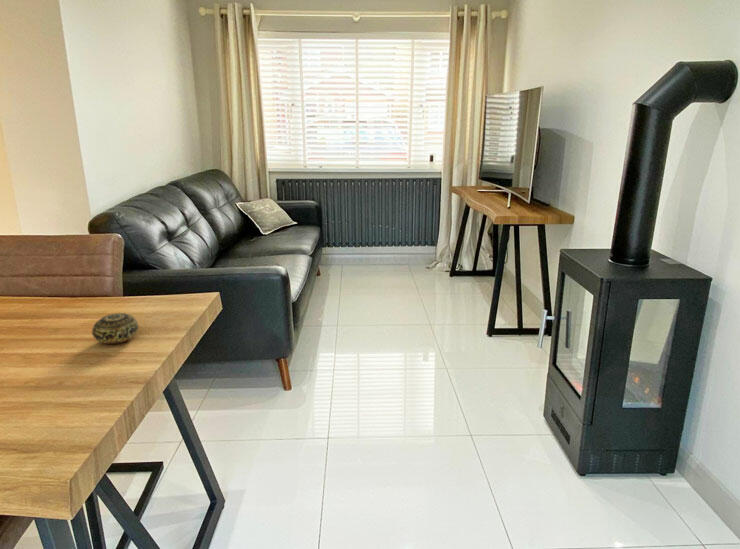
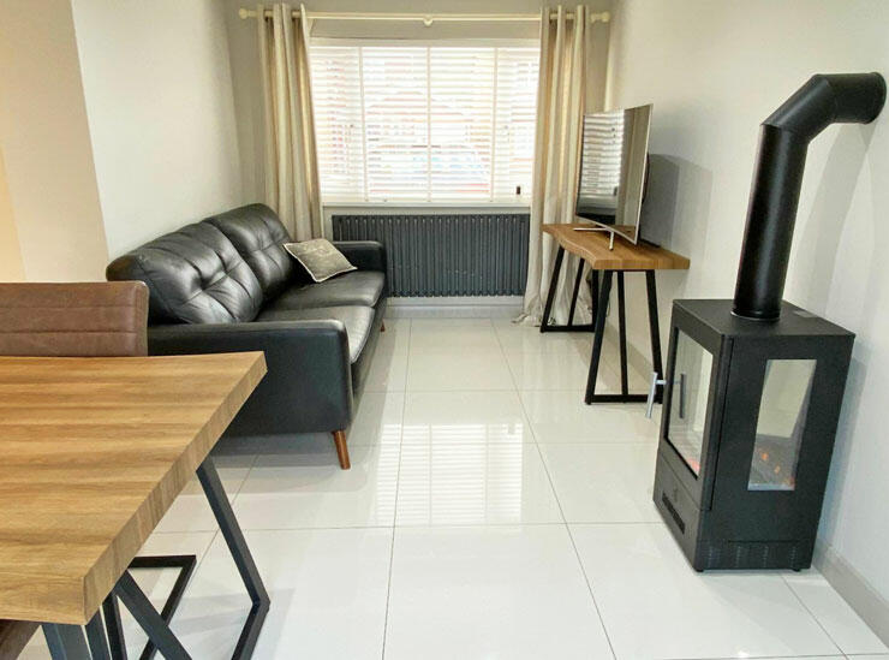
- decorative ball (115, 327)
